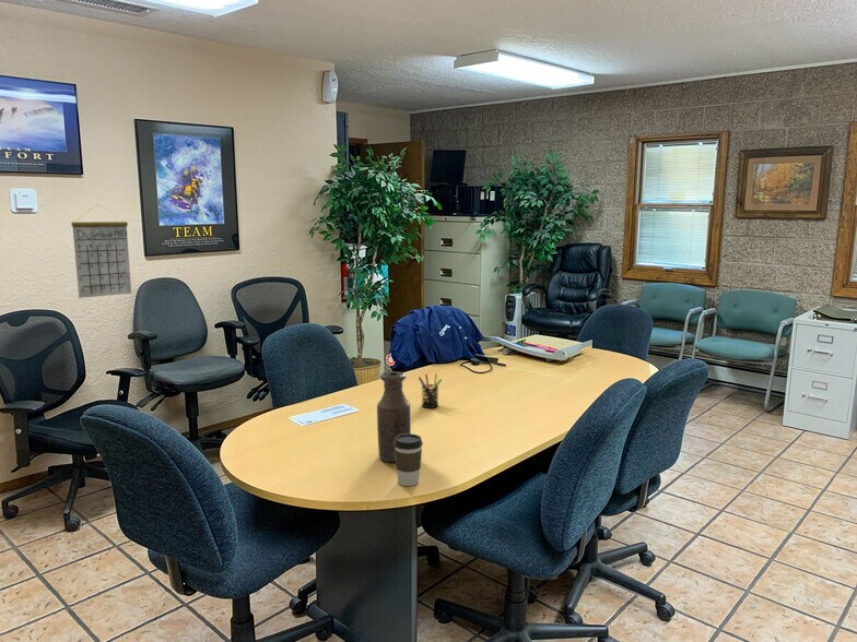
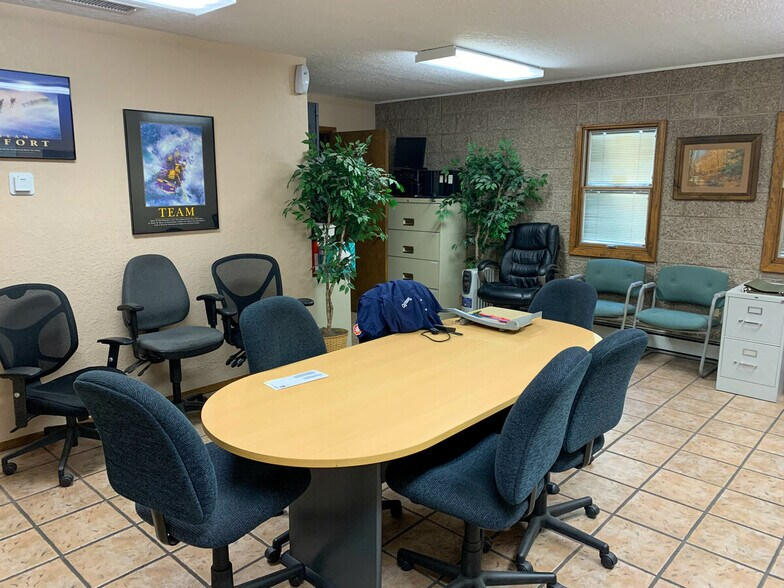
- bottle (394, 415)
- coffee cup (408, 460)
- calendar (102, 250)
- pen holder (431, 389)
